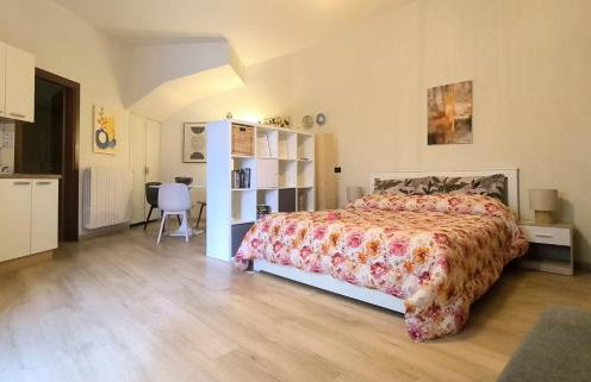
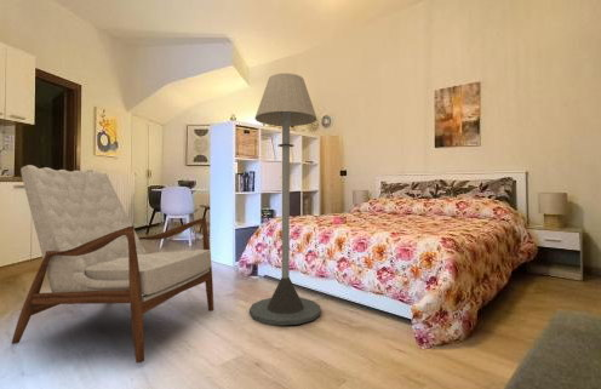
+ floor lamp (285, 195)
+ armchair (119, 246)
